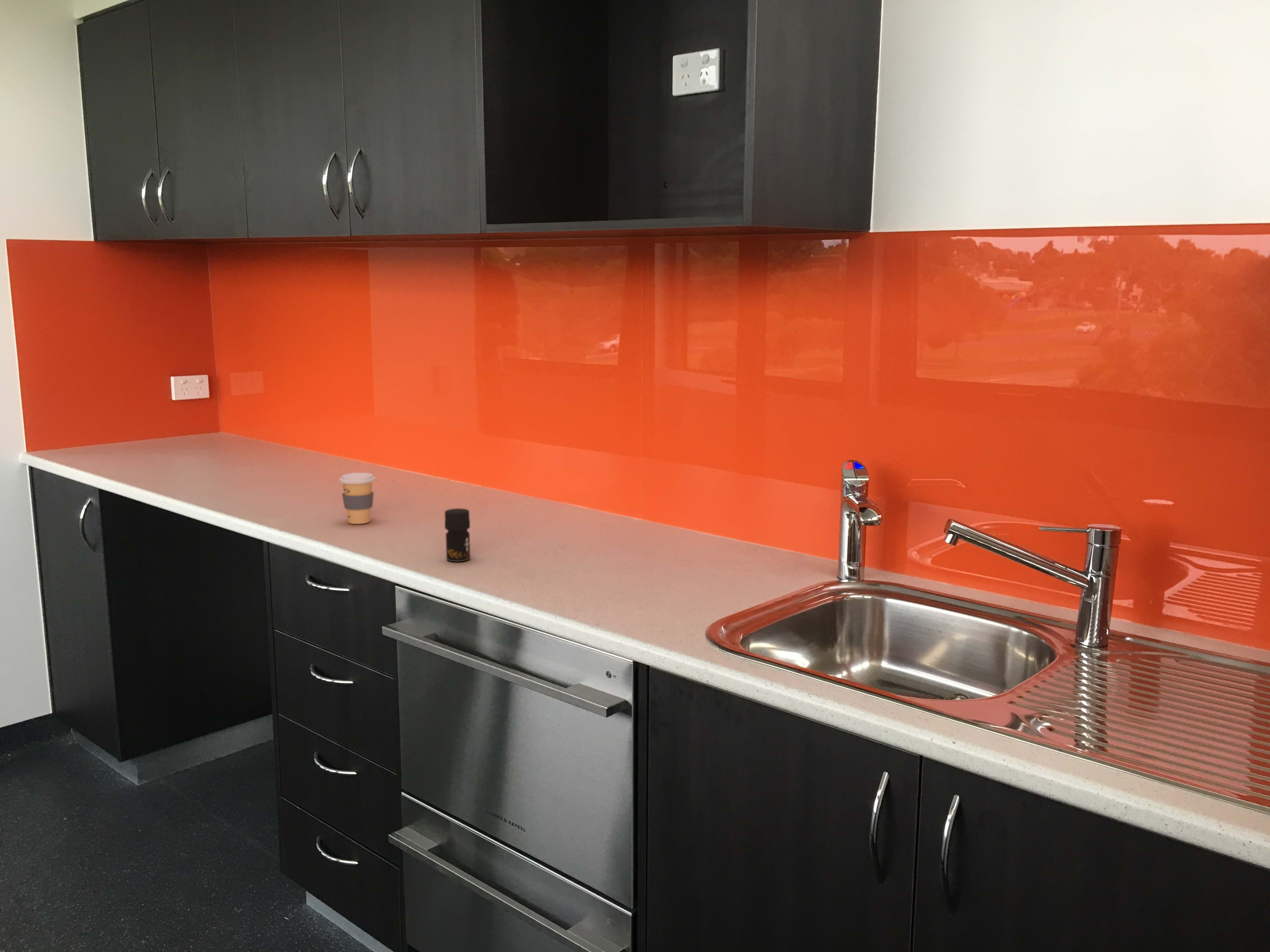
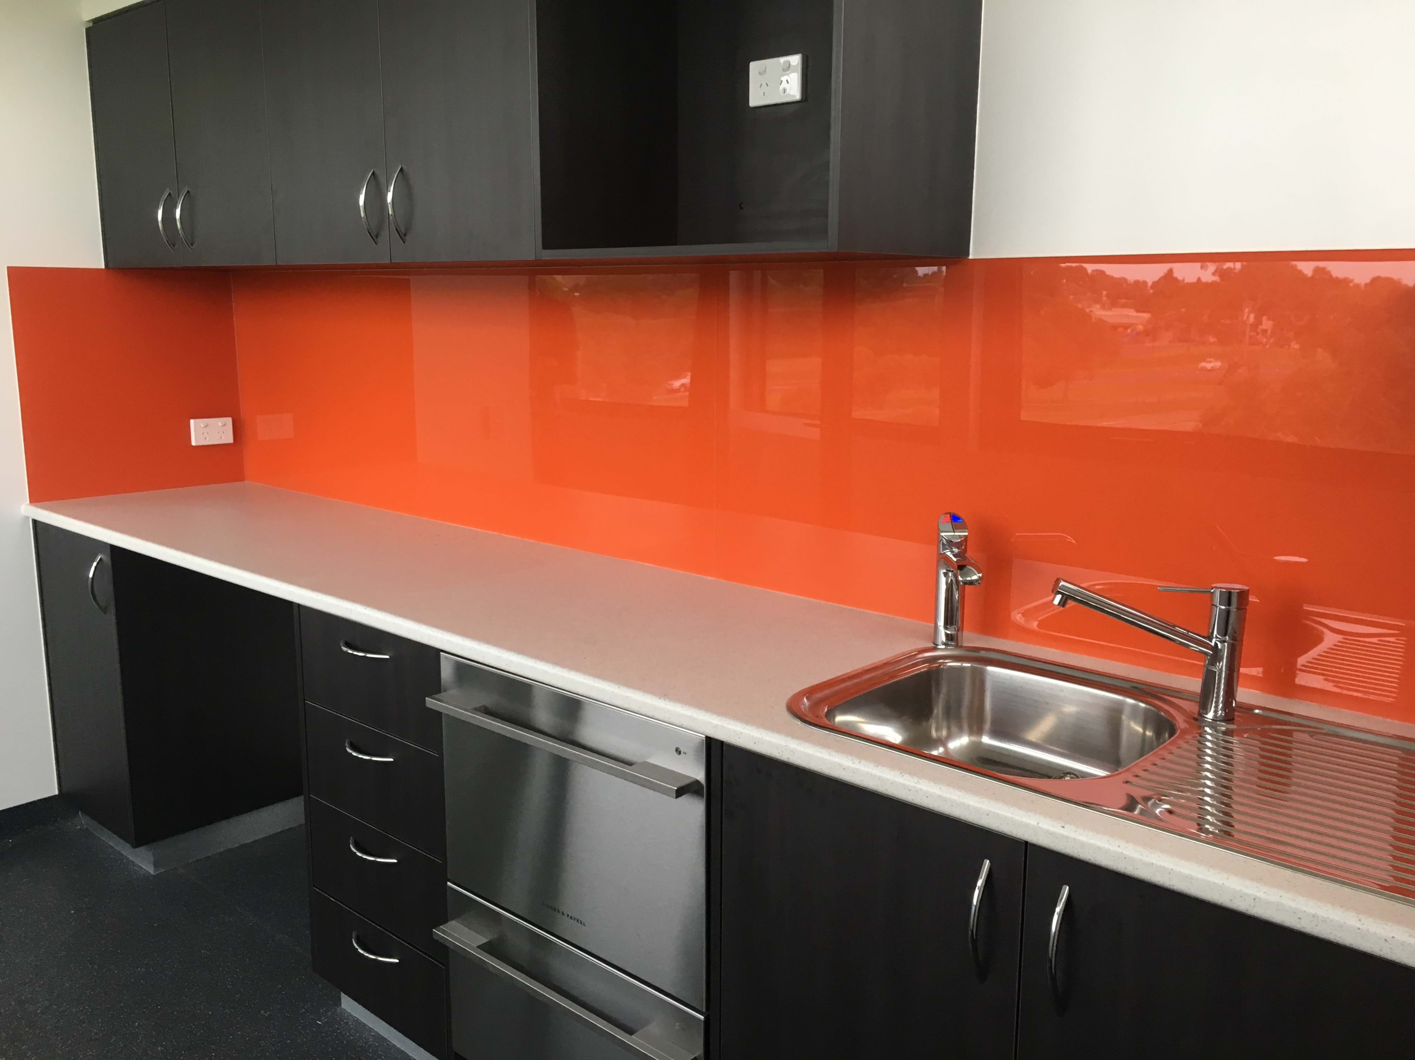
- jar (458, 535)
- coffee cup (358, 498)
